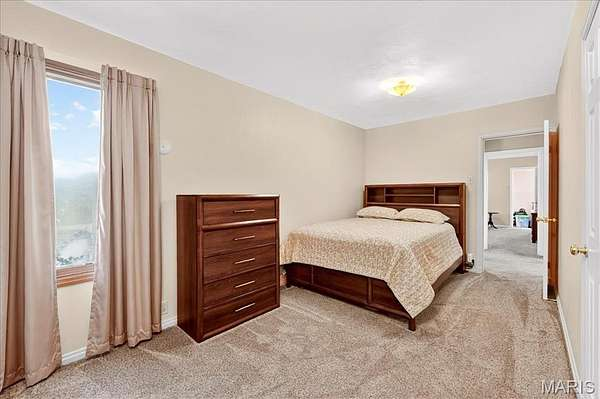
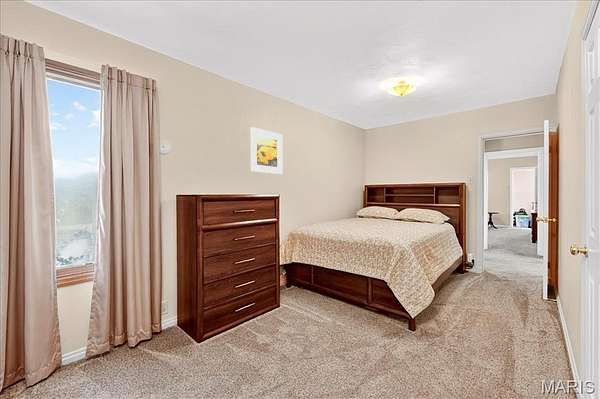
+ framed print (267, 151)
